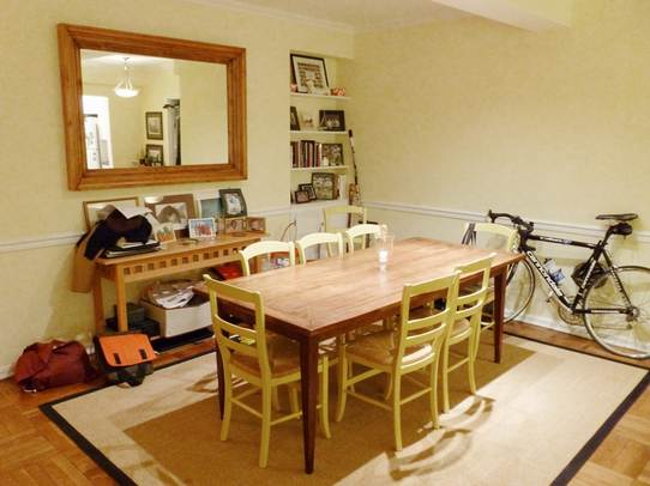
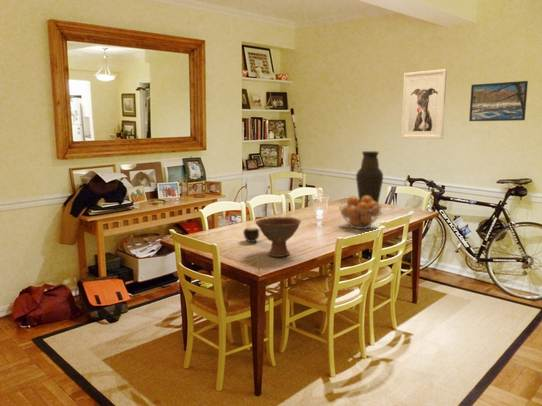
+ fruit basket (359, 211)
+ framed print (423, 105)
+ bowl (279, 236)
+ candle (251, 233)
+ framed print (497, 101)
+ vase (369, 181)
